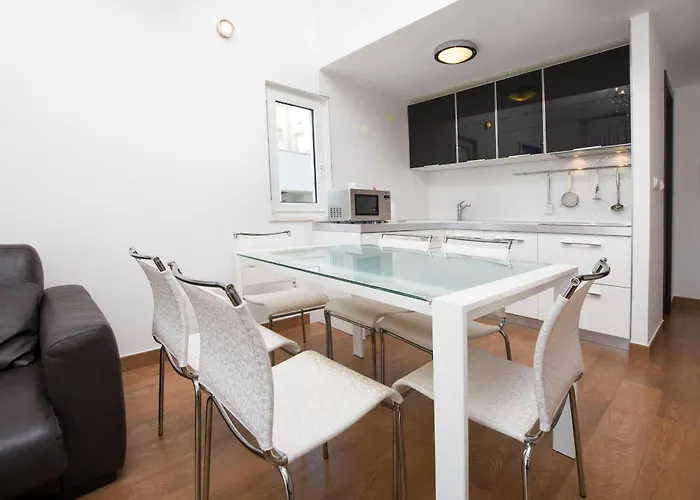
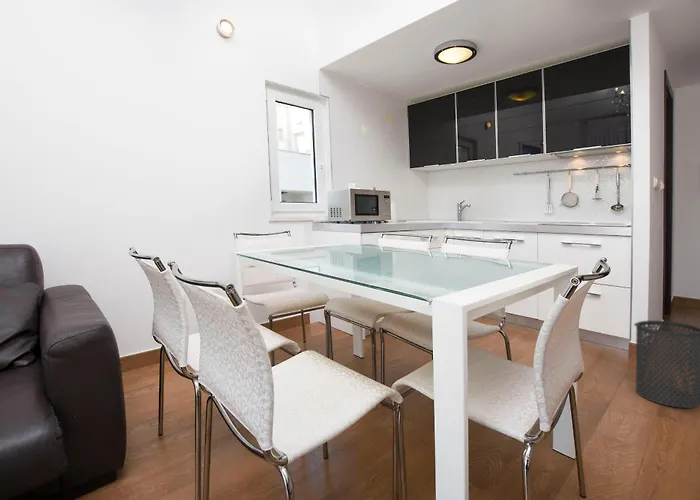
+ trash can (667, 361)
